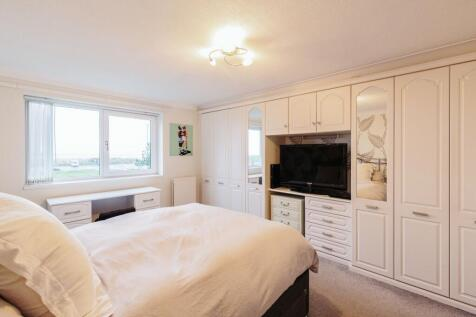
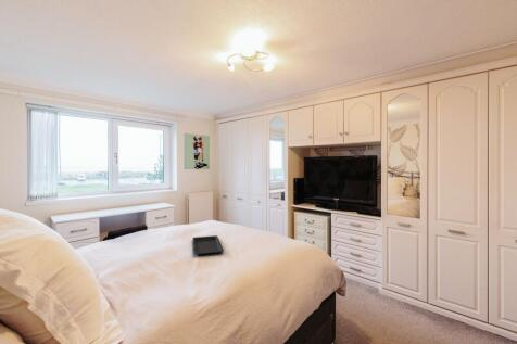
+ serving tray (206, 244)
